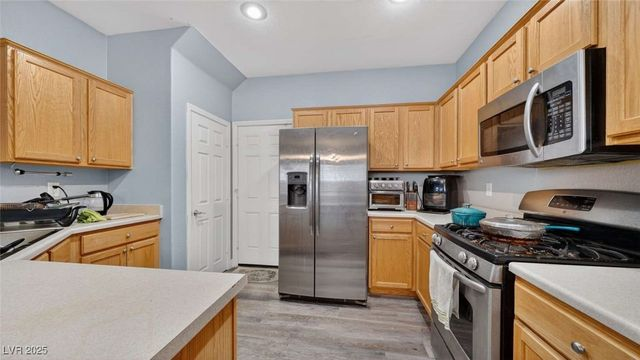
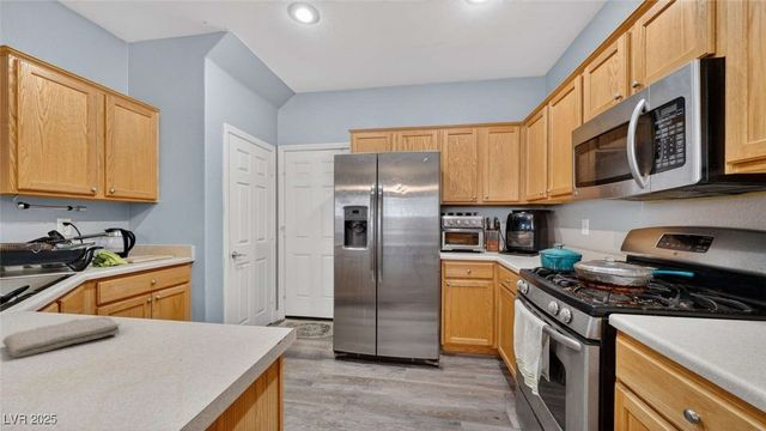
+ washcloth (66, 333)
